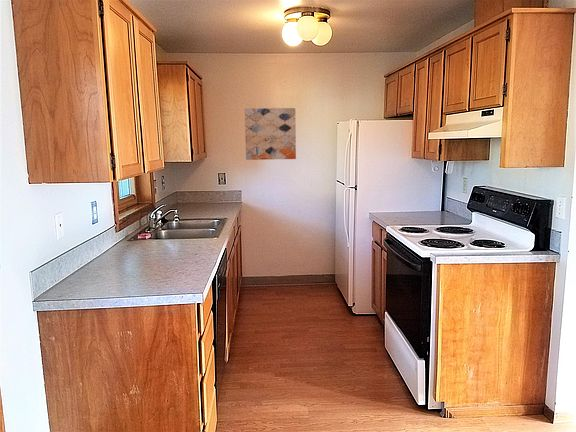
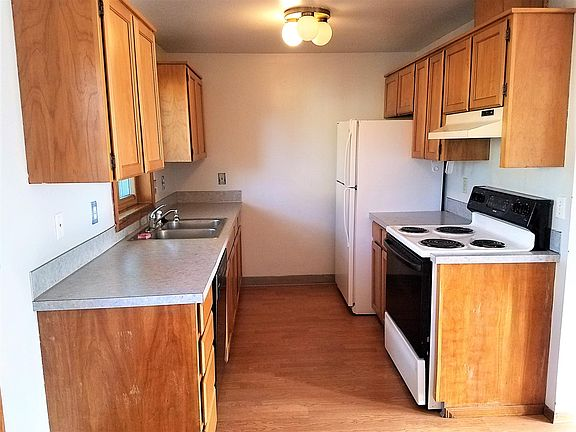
- wall art (270, 134)
